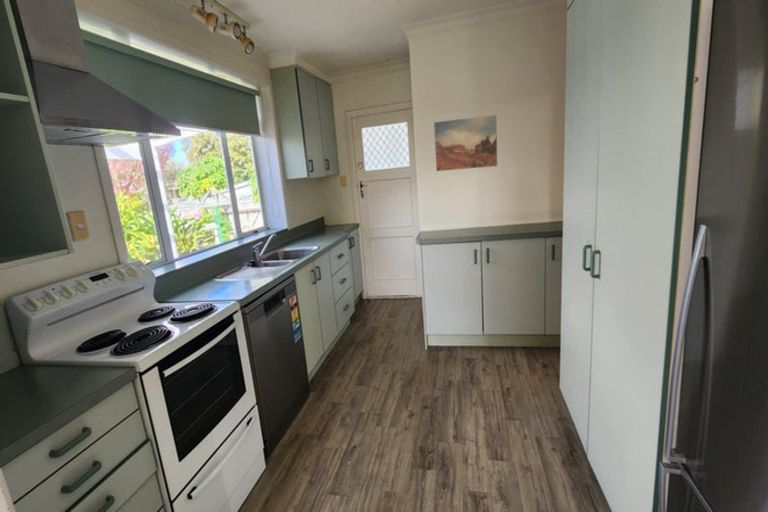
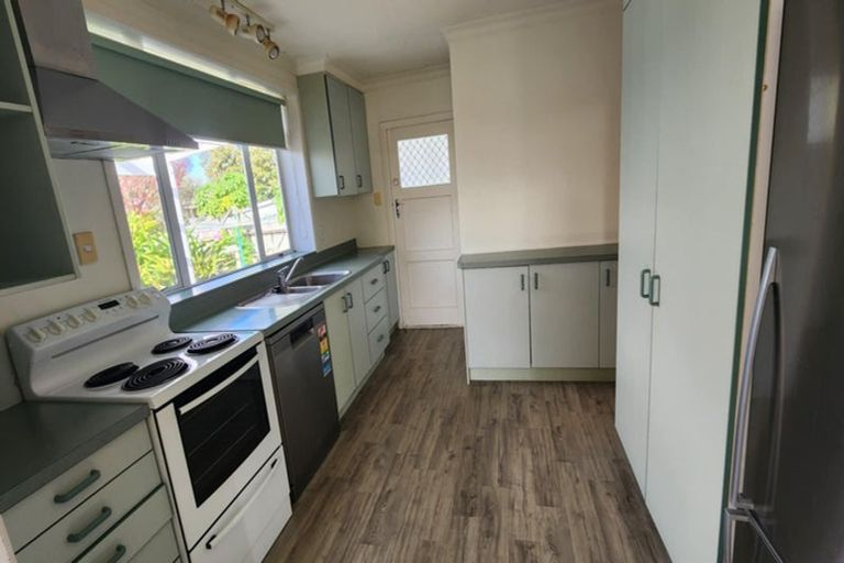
- wall art (465, 144)
